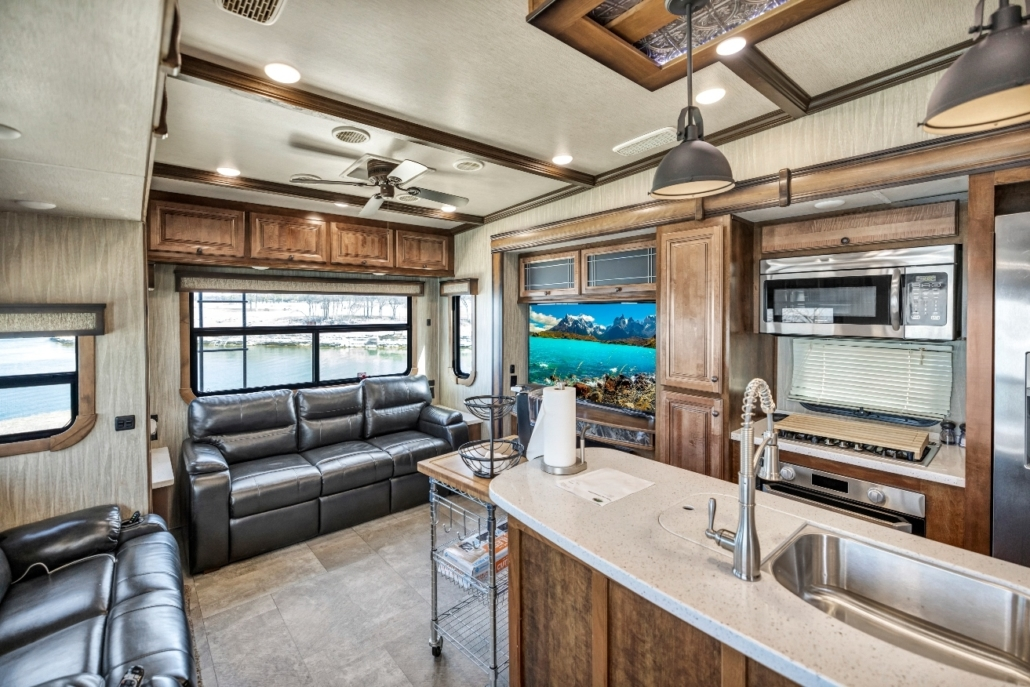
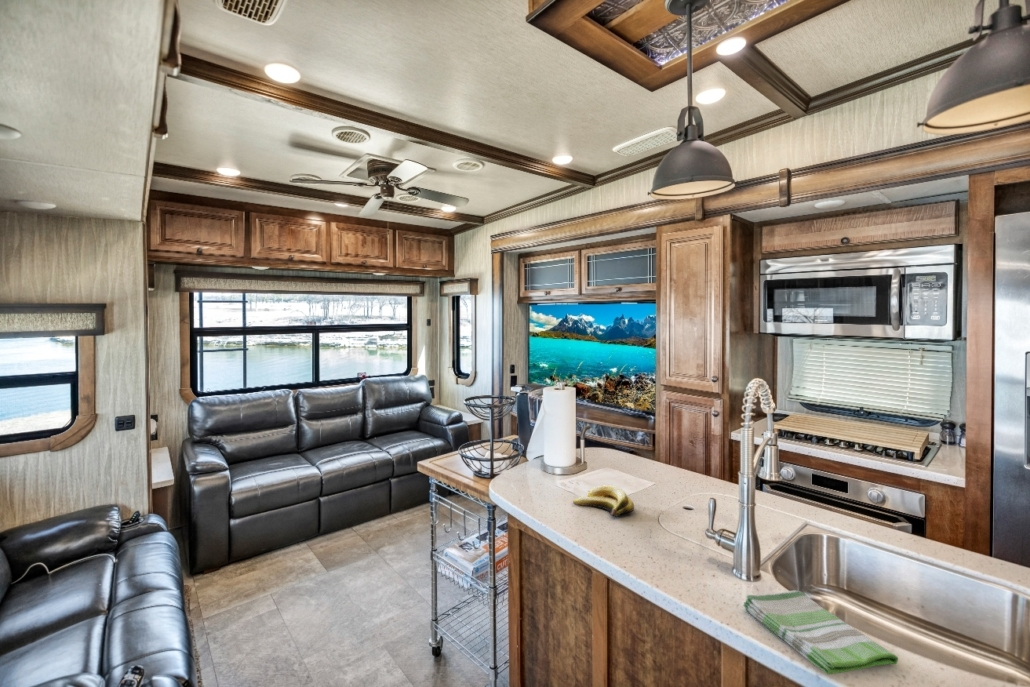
+ banana (604, 499)
+ dish towel (813, 625)
